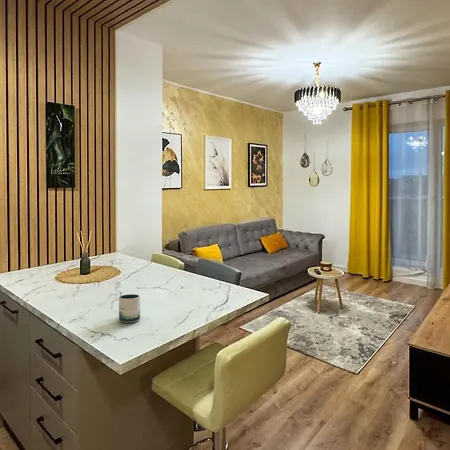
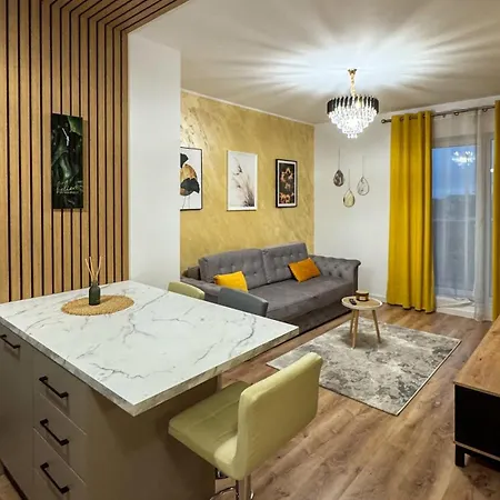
- mug (127, 307)
